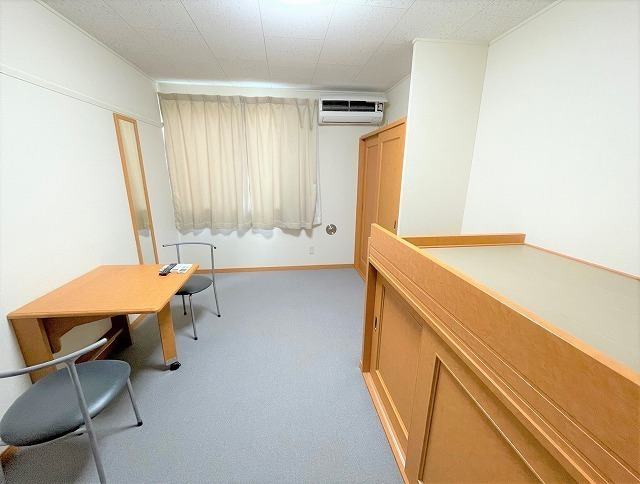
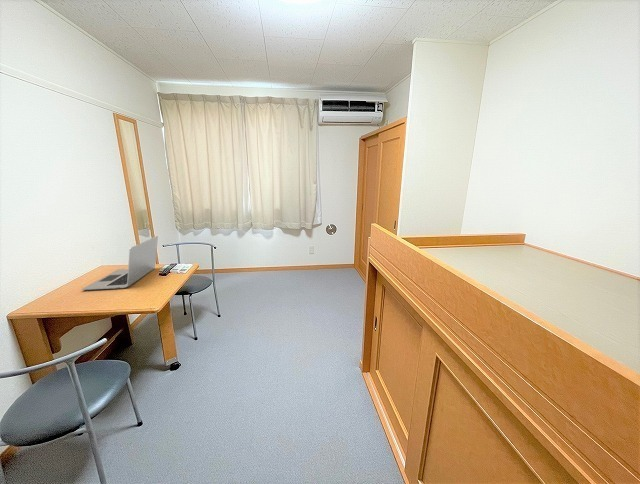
+ laptop (129, 260)
